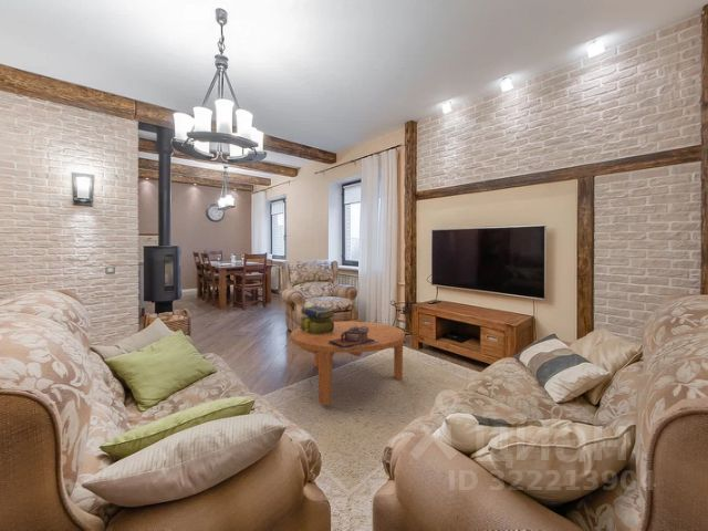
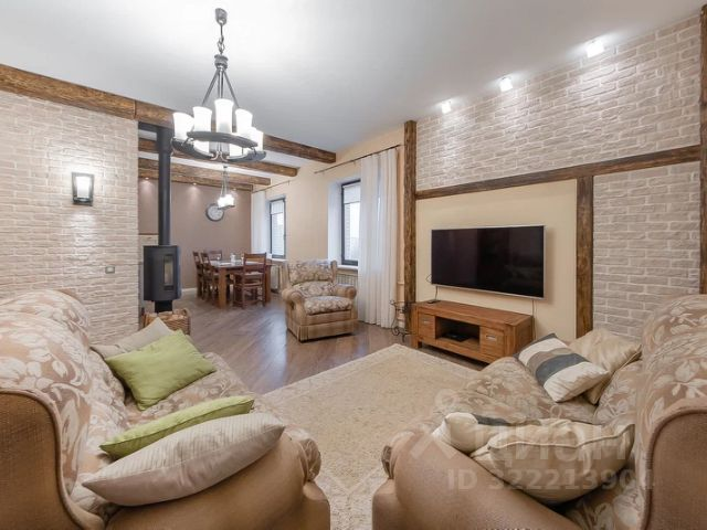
- coffee table (350, 353)
- stack of books (317, 319)
- decorative box (353, 334)
